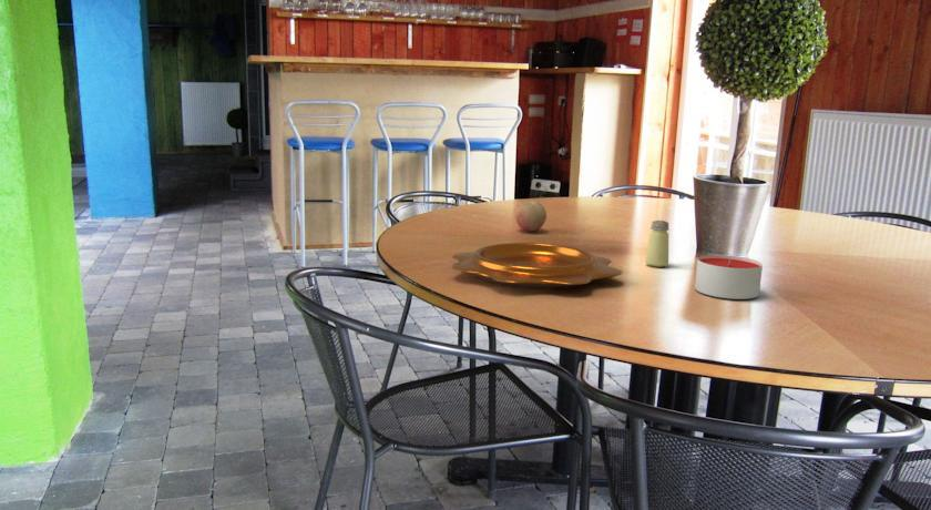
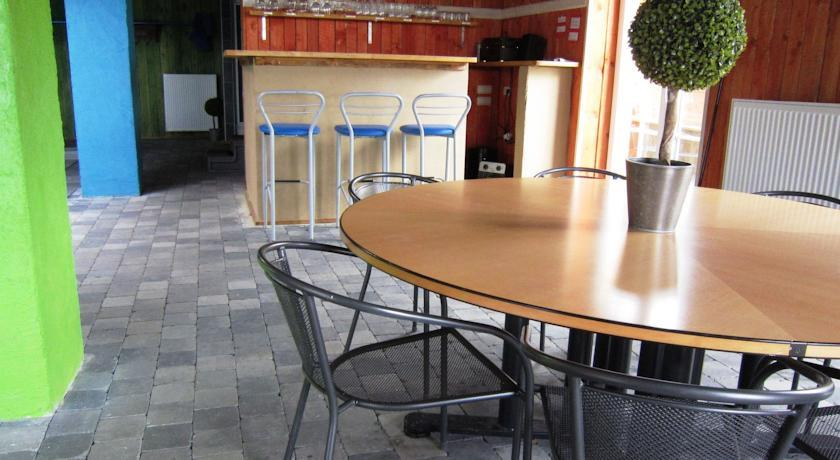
- candle (728, 275)
- saltshaker (658, 243)
- decorative bowl (533, 263)
- fruit (531, 215)
